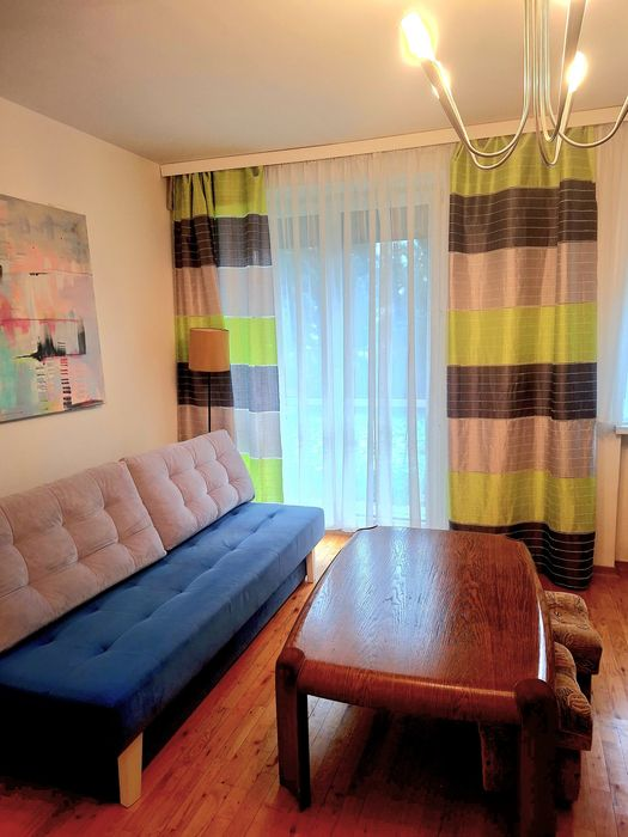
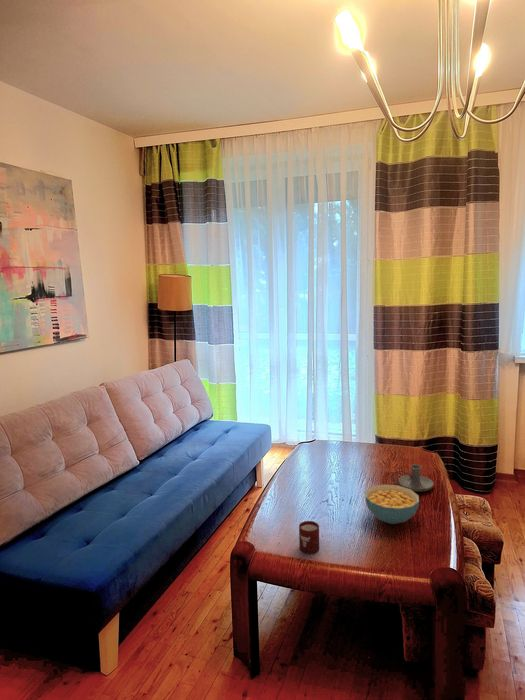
+ cup (310, 534)
+ cereal bowl (391, 507)
+ candle holder (411, 476)
